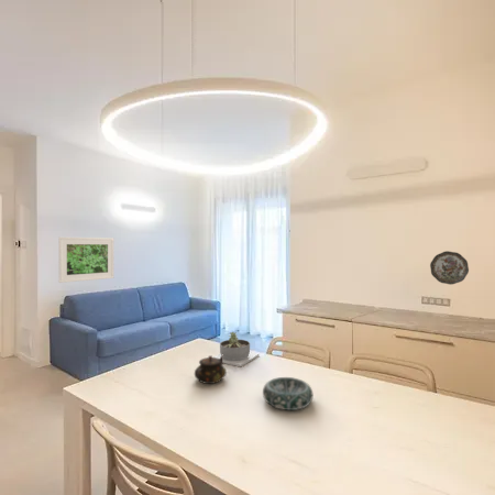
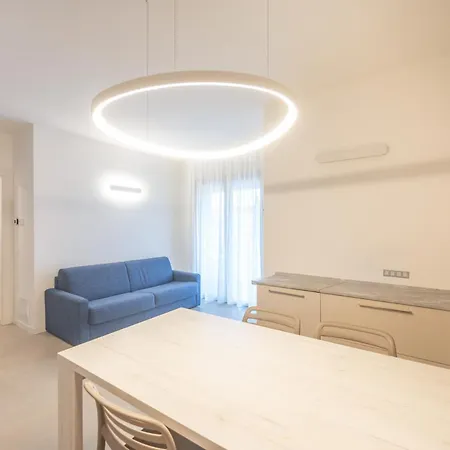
- decorative bowl (287, 393)
- teapot (210, 367)
- decorative plate (449, 267)
- succulent planter (234, 344)
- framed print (88, 258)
